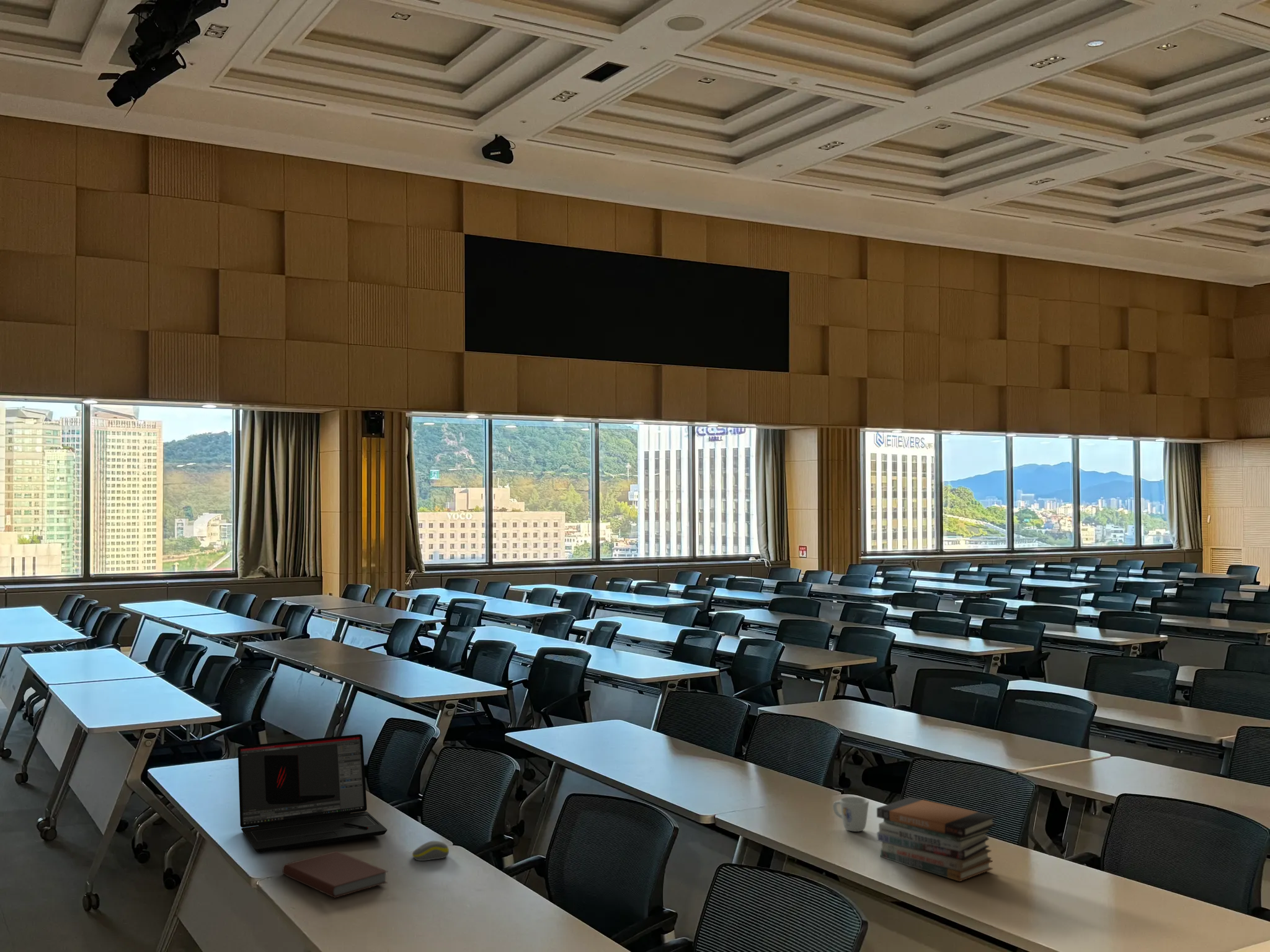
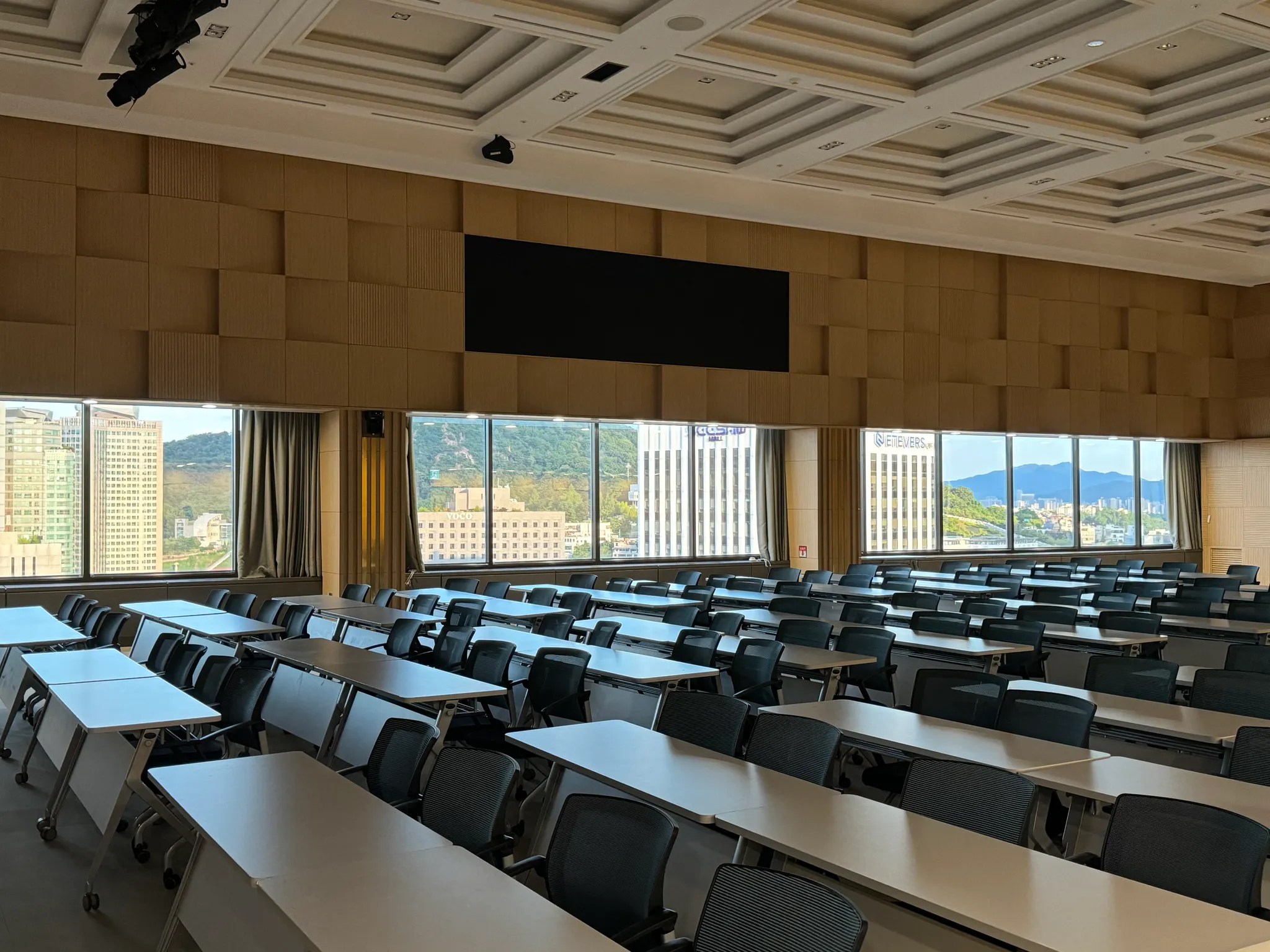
- computer mouse (430, 849)
- book (334, 873)
- book stack (935, 837)
- mug (850, 813)
- laptop (312, 790)
